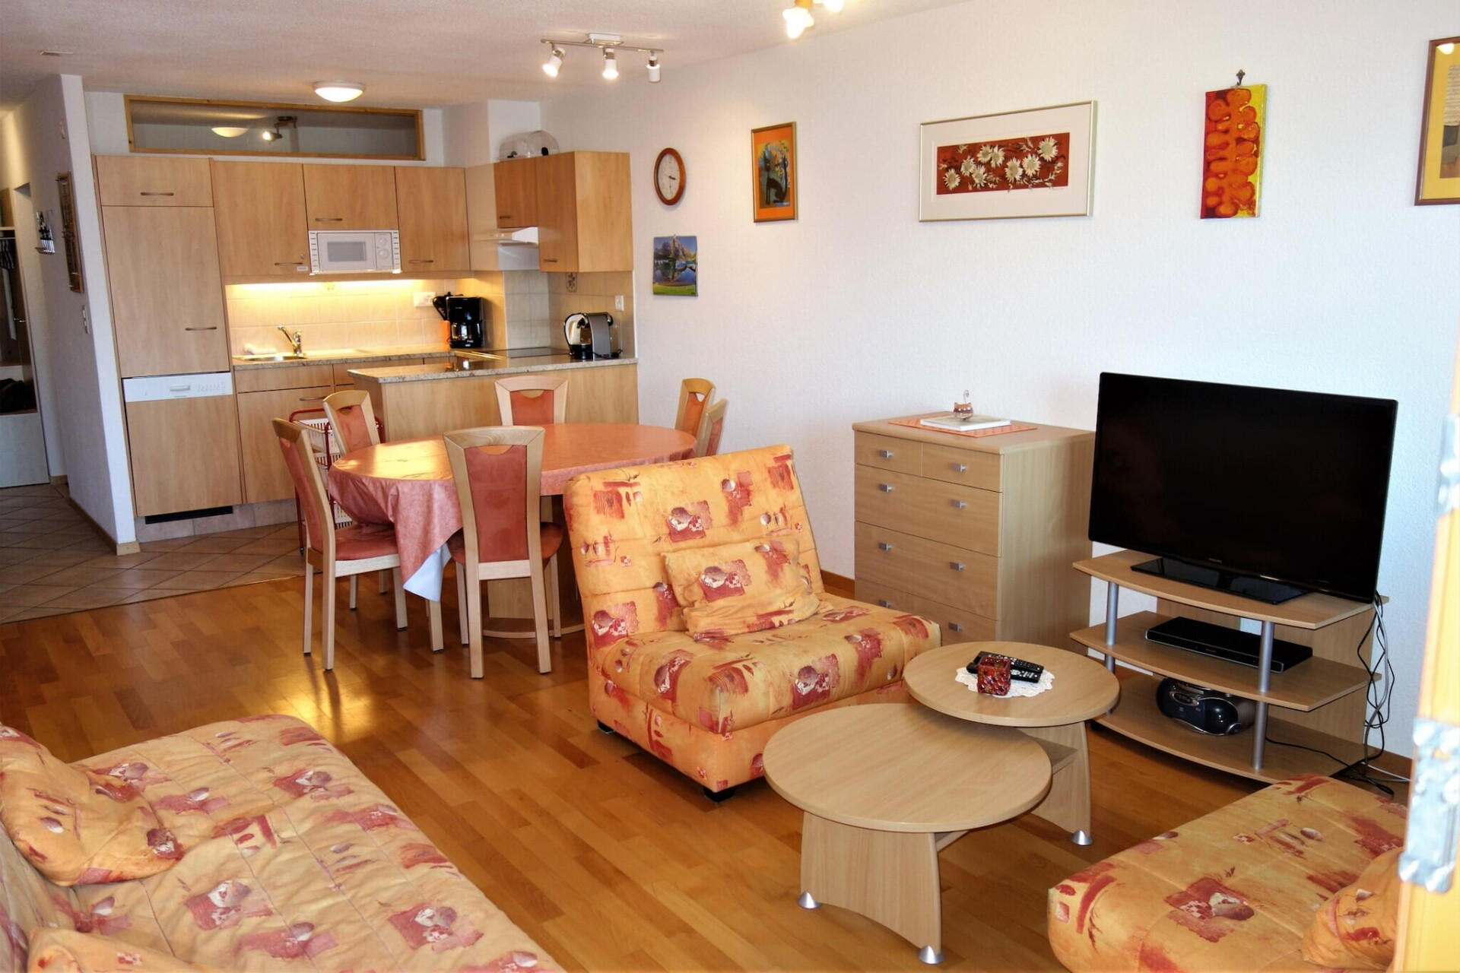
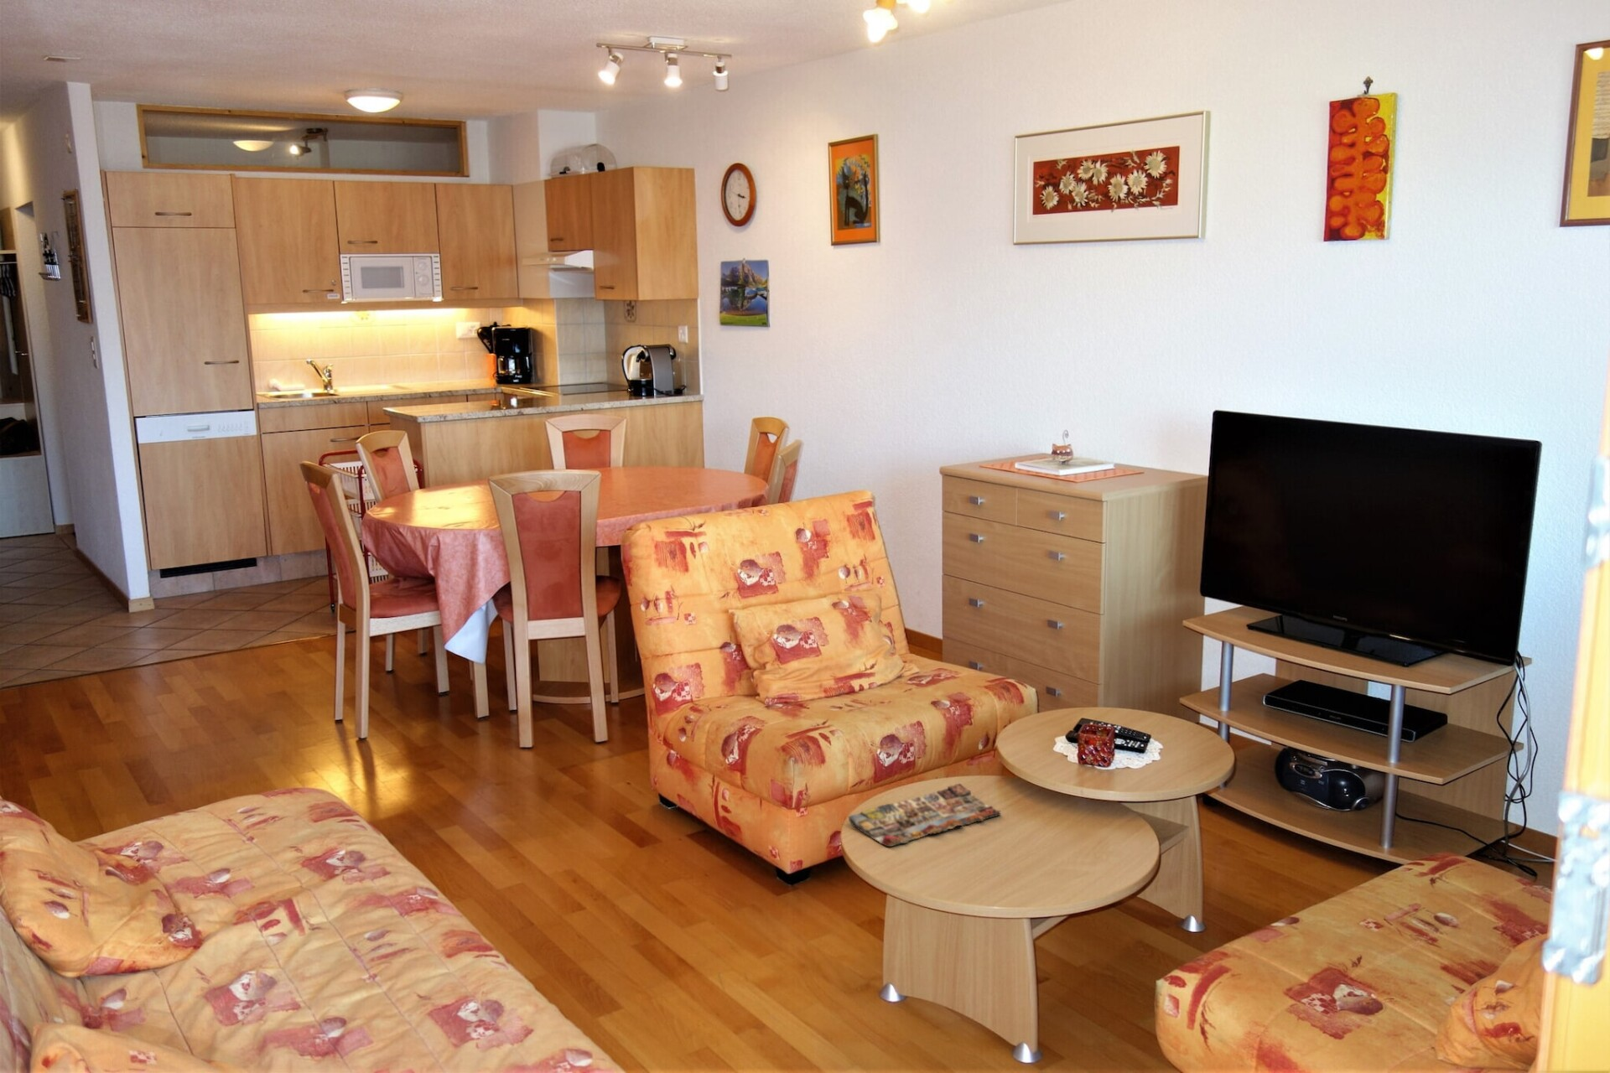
+ magazine (927, 814)
